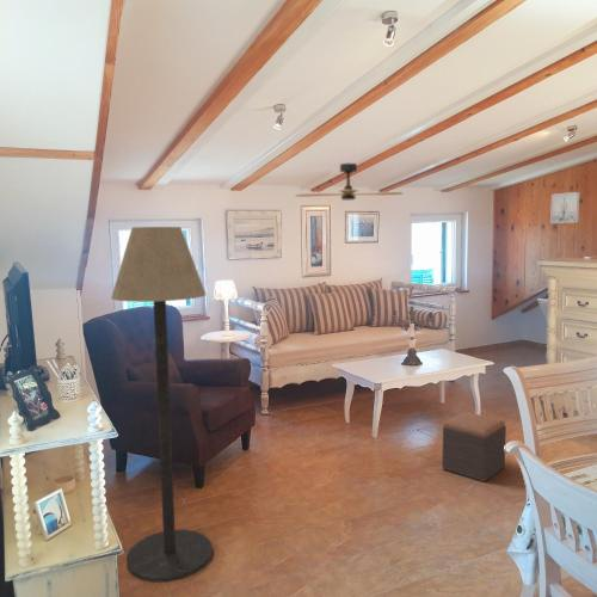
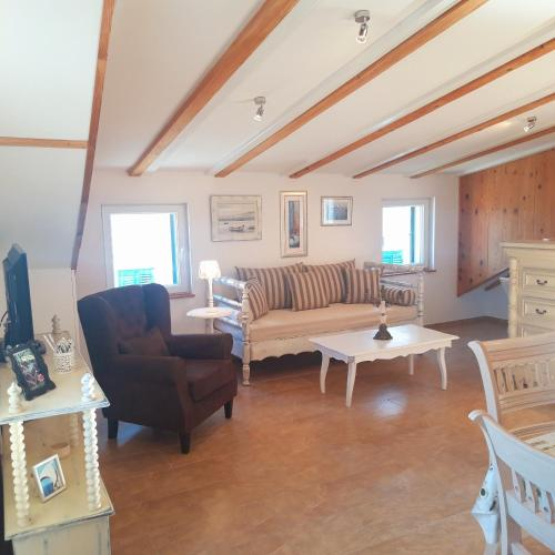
- footstool (474, 444)
- wall art (565, 208)
- floor lamp (164, 396)
- ceiling fan (347, 181)
